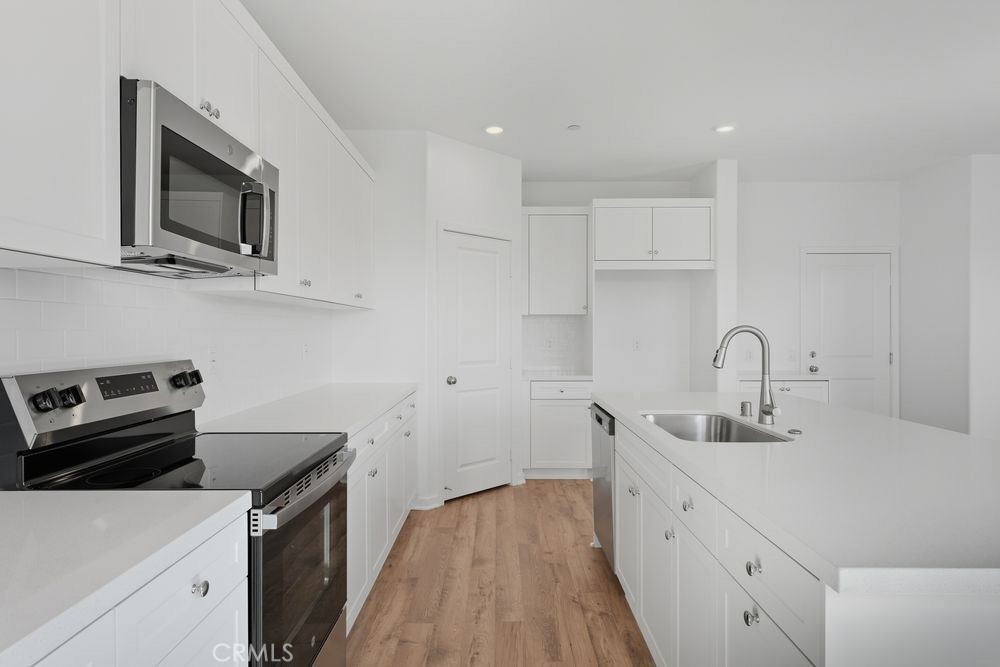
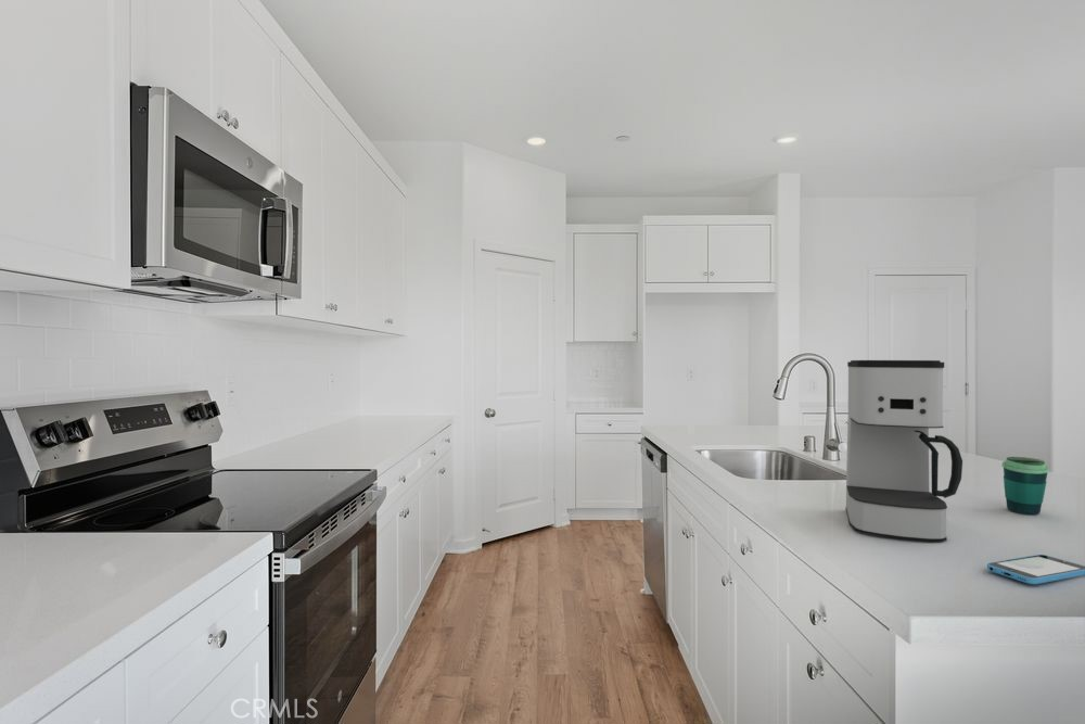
+ smartphone (1037, 569)
+ coffee maker (902, 443)
+ cup (1024, 485)
